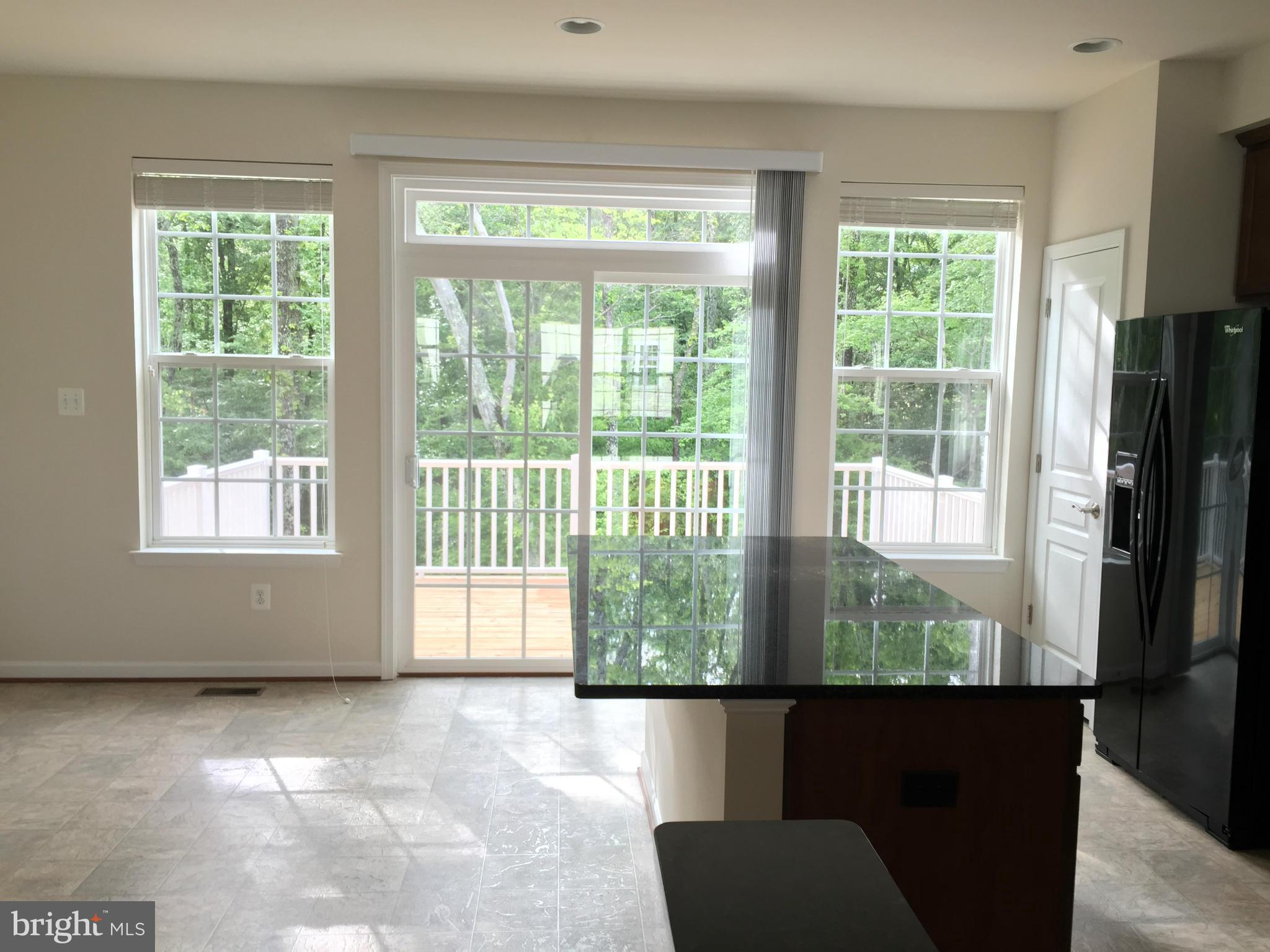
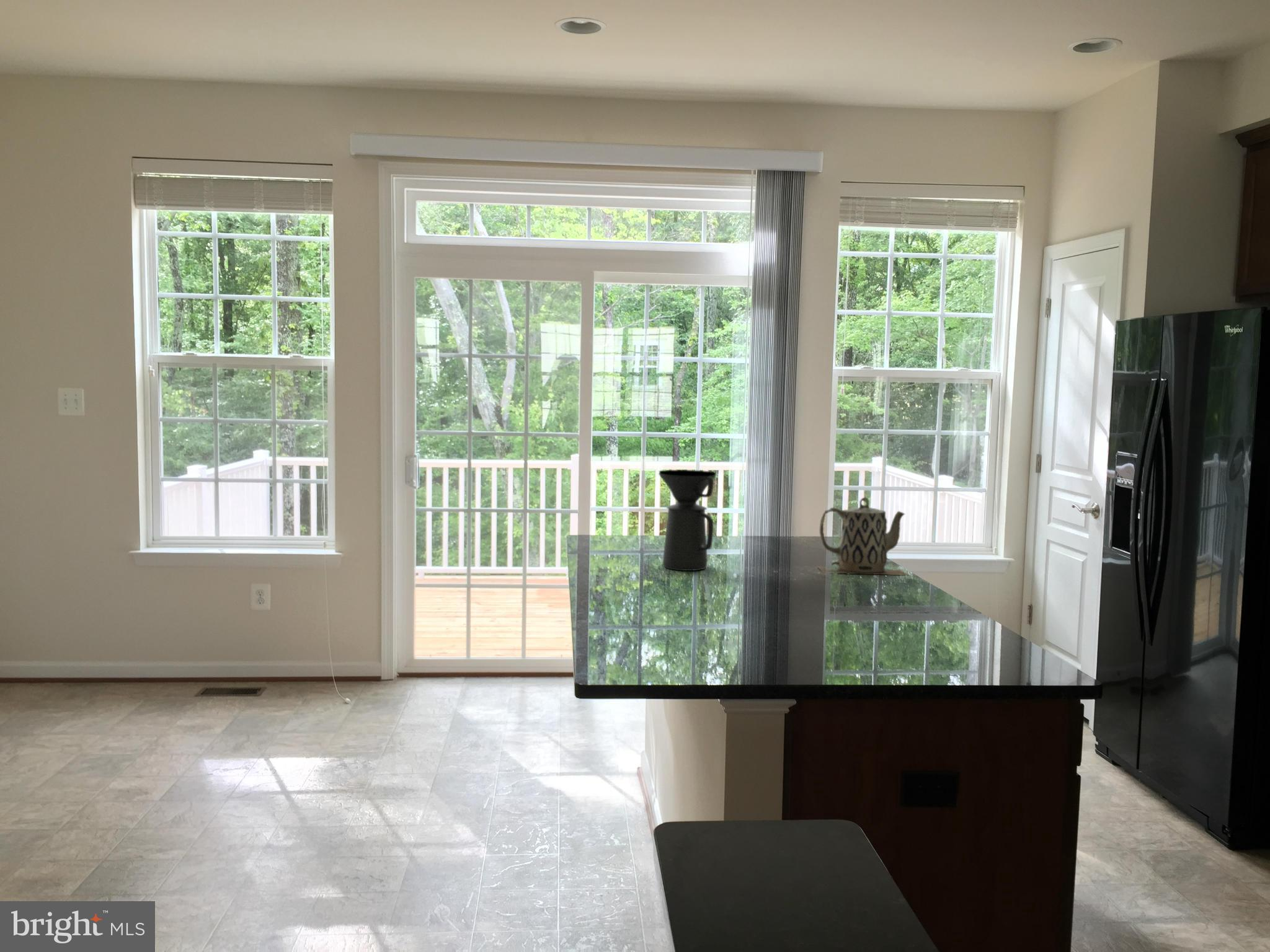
+ coffee maker (686, 519)
+ teapot (861, 533)
